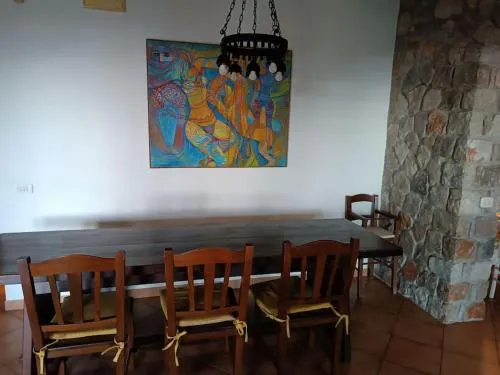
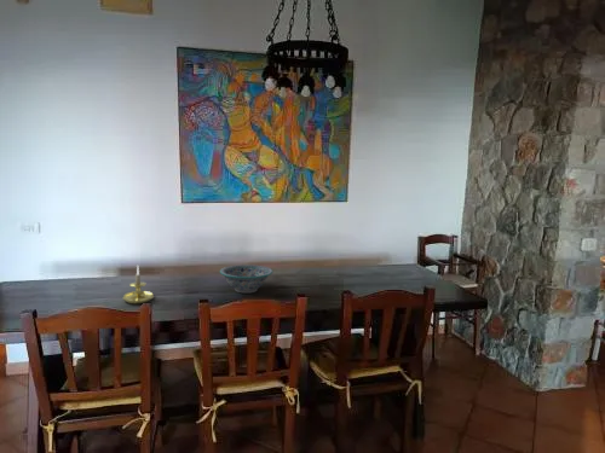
+ decorative bowl (246, 280)
+ candle holder (138, 281)
